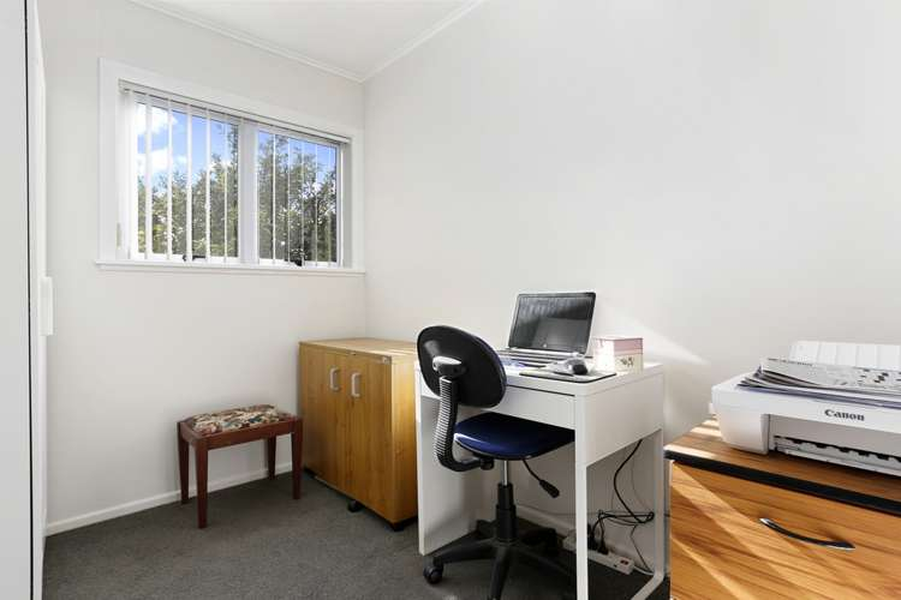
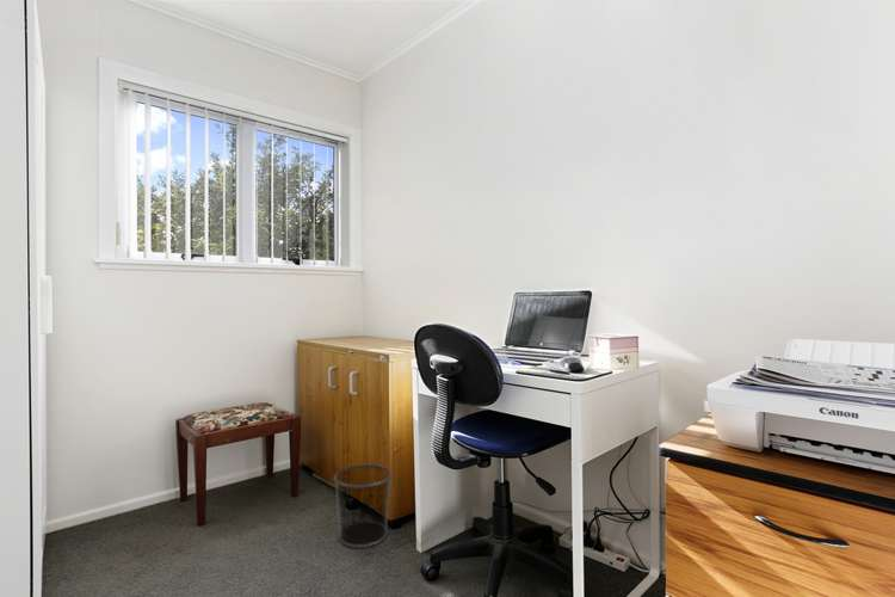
+ waste bin (363, 504)
